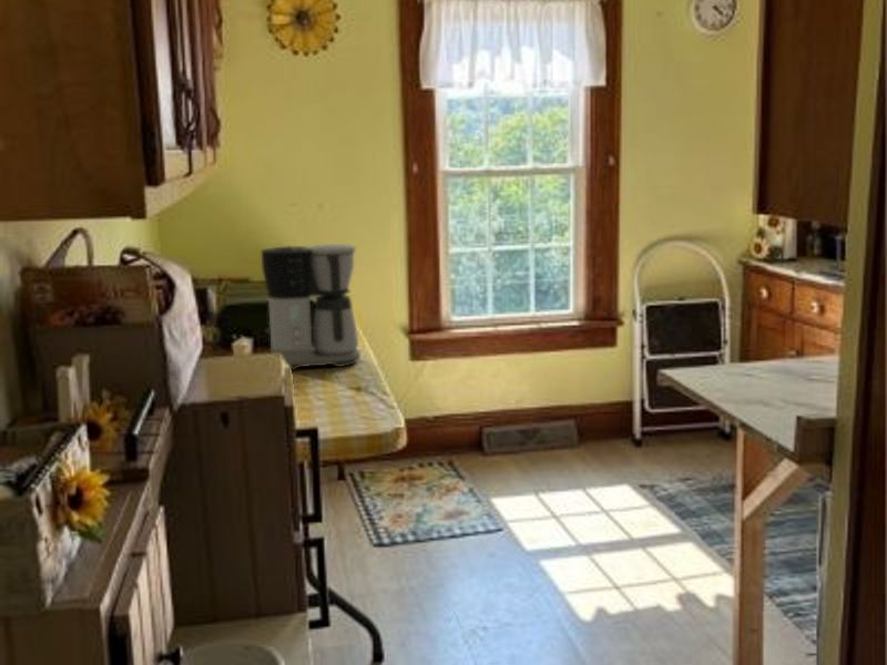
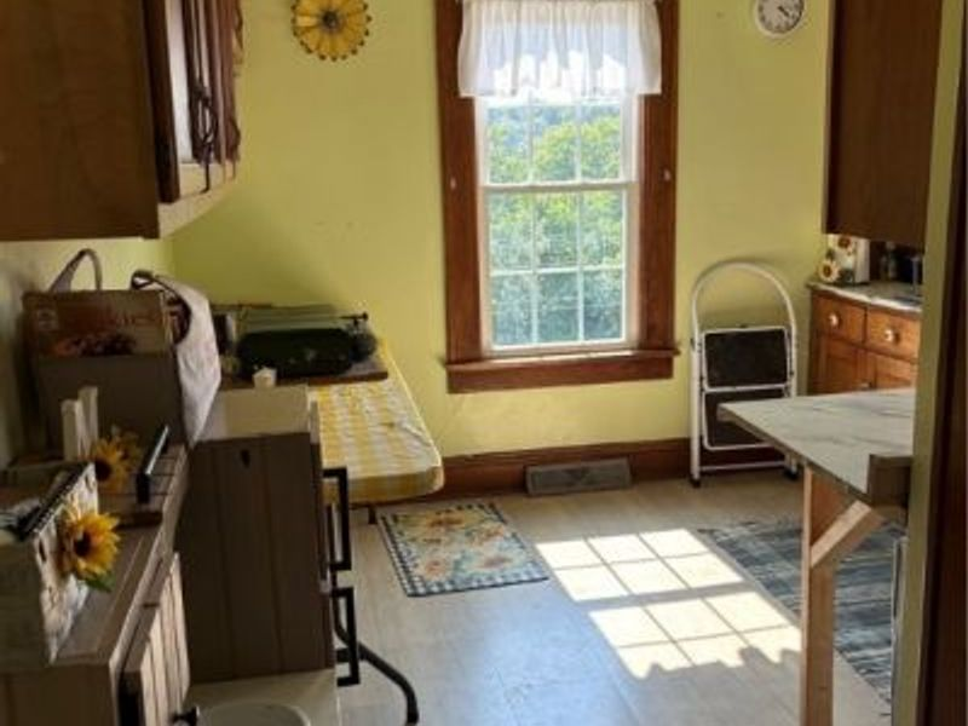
- coffee maker (309, 306)
